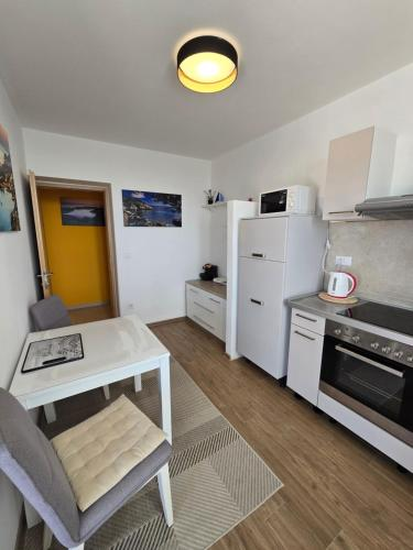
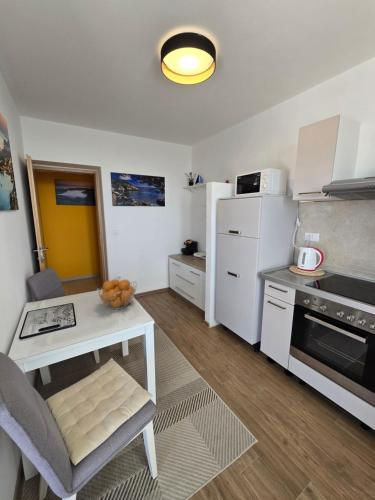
+ fruit basket (117, 293)
